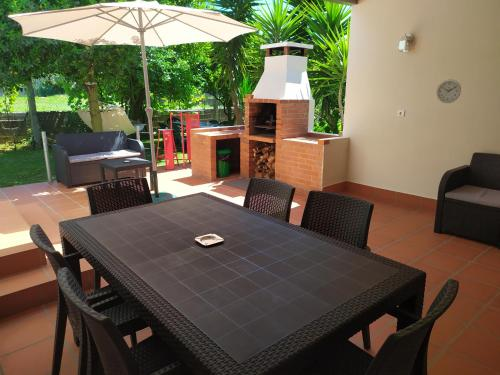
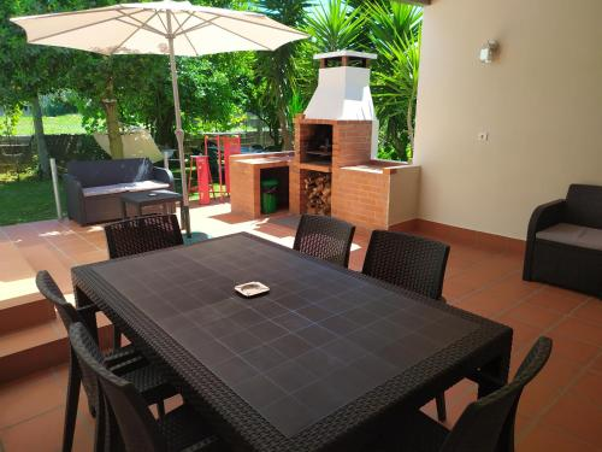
- wall clock (448, 91)
